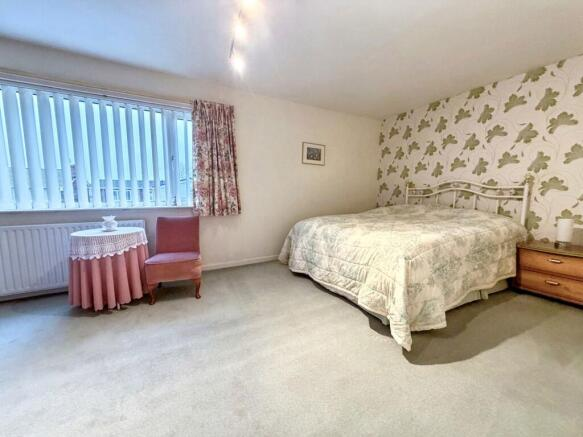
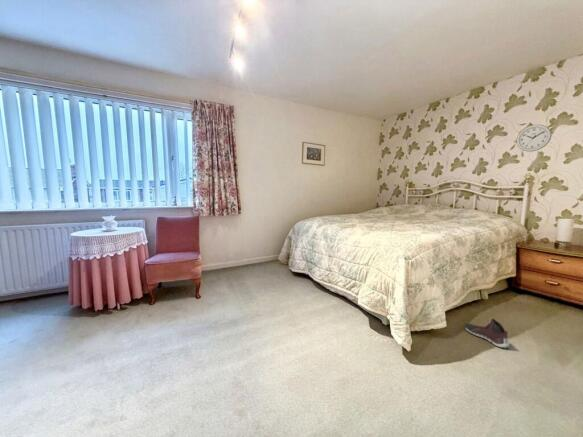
+ sneaker (486, 326)
+ wall clock (533, 138)
